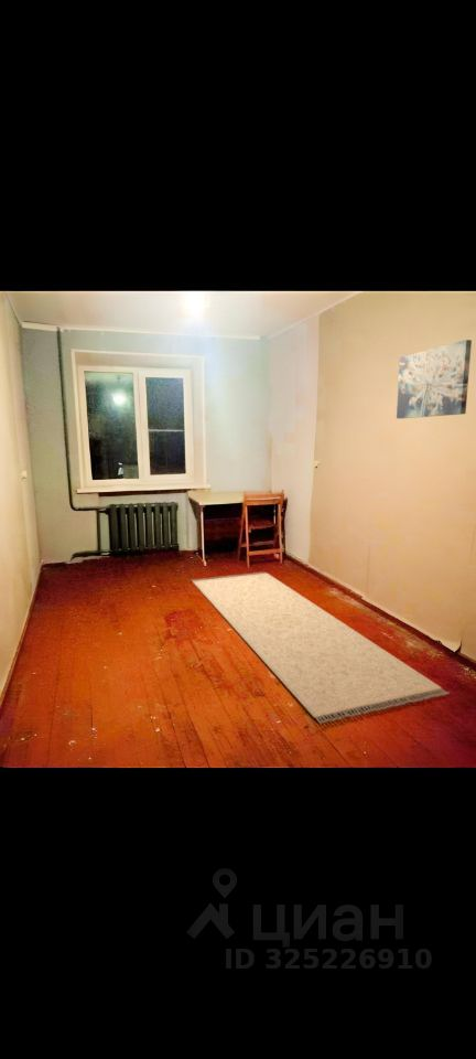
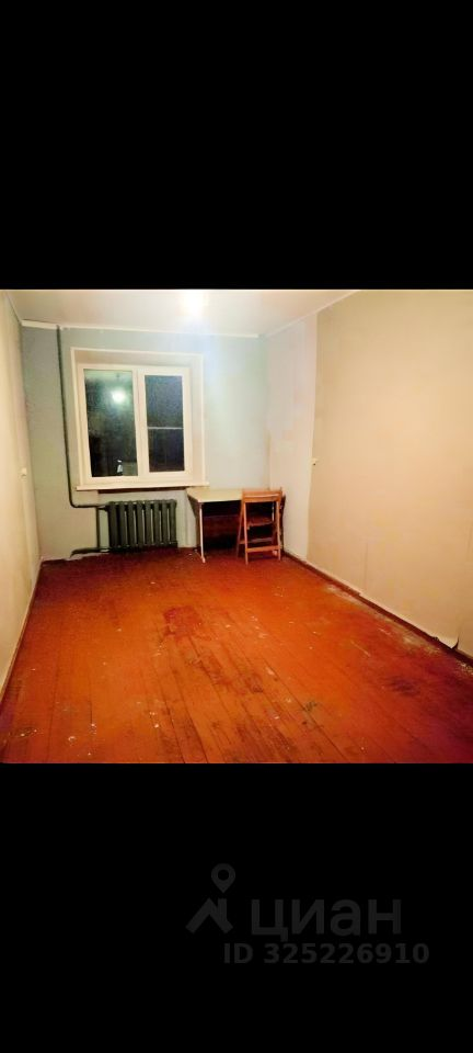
- rug (282, 620)
- wall art (430, 383)
